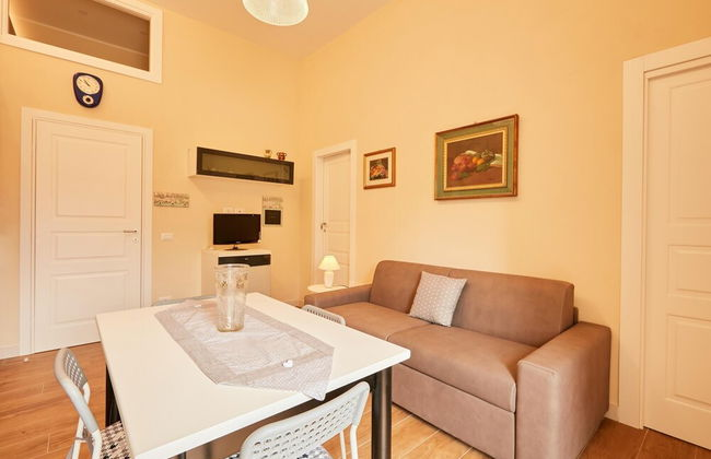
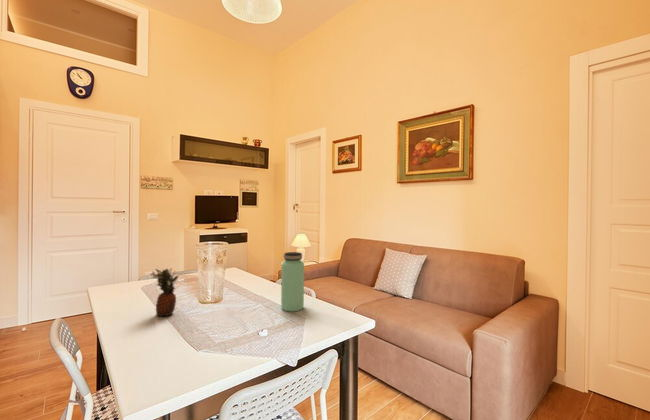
+ fruit (163, 290)
+ bottle (292, 280)
